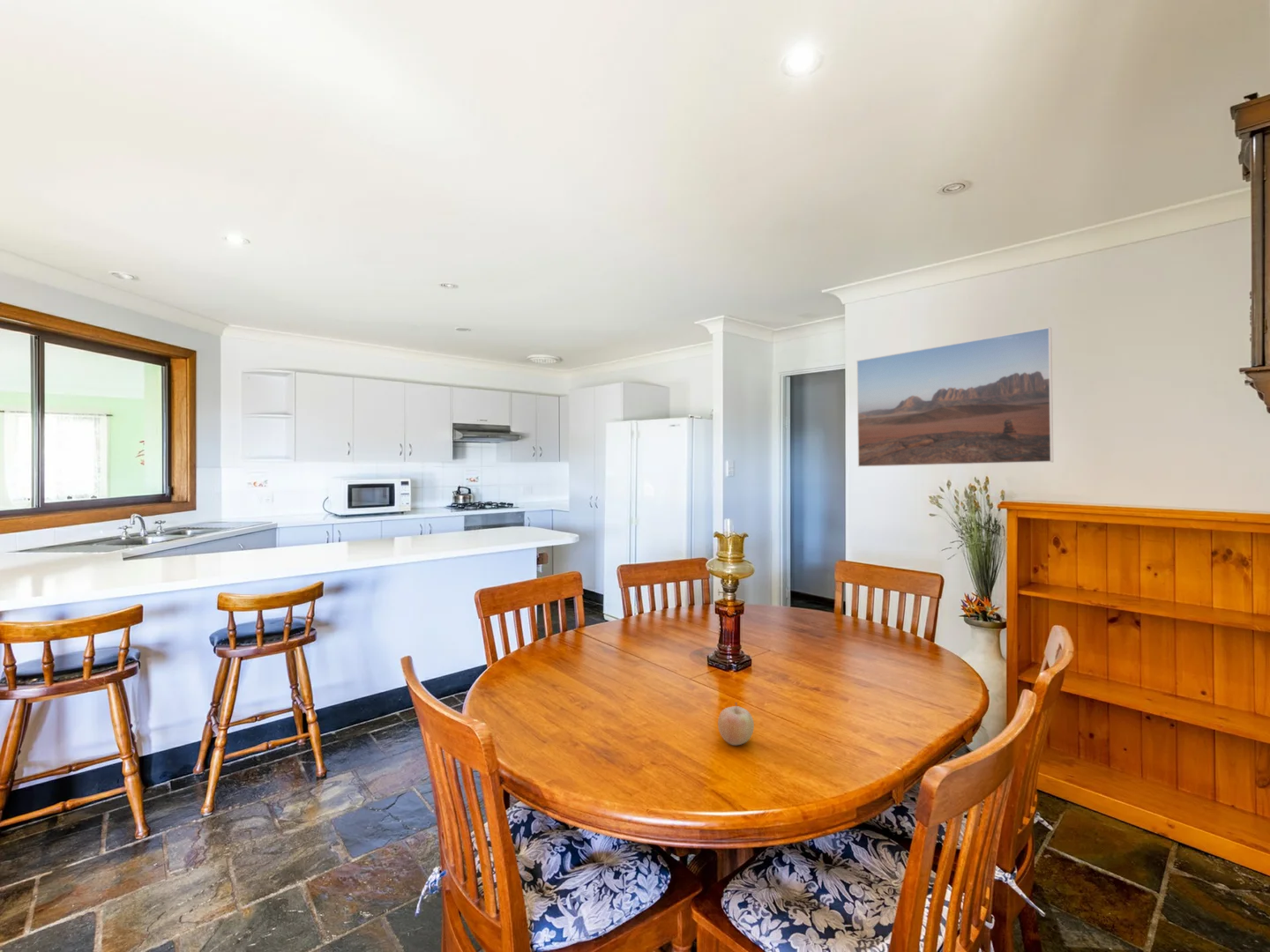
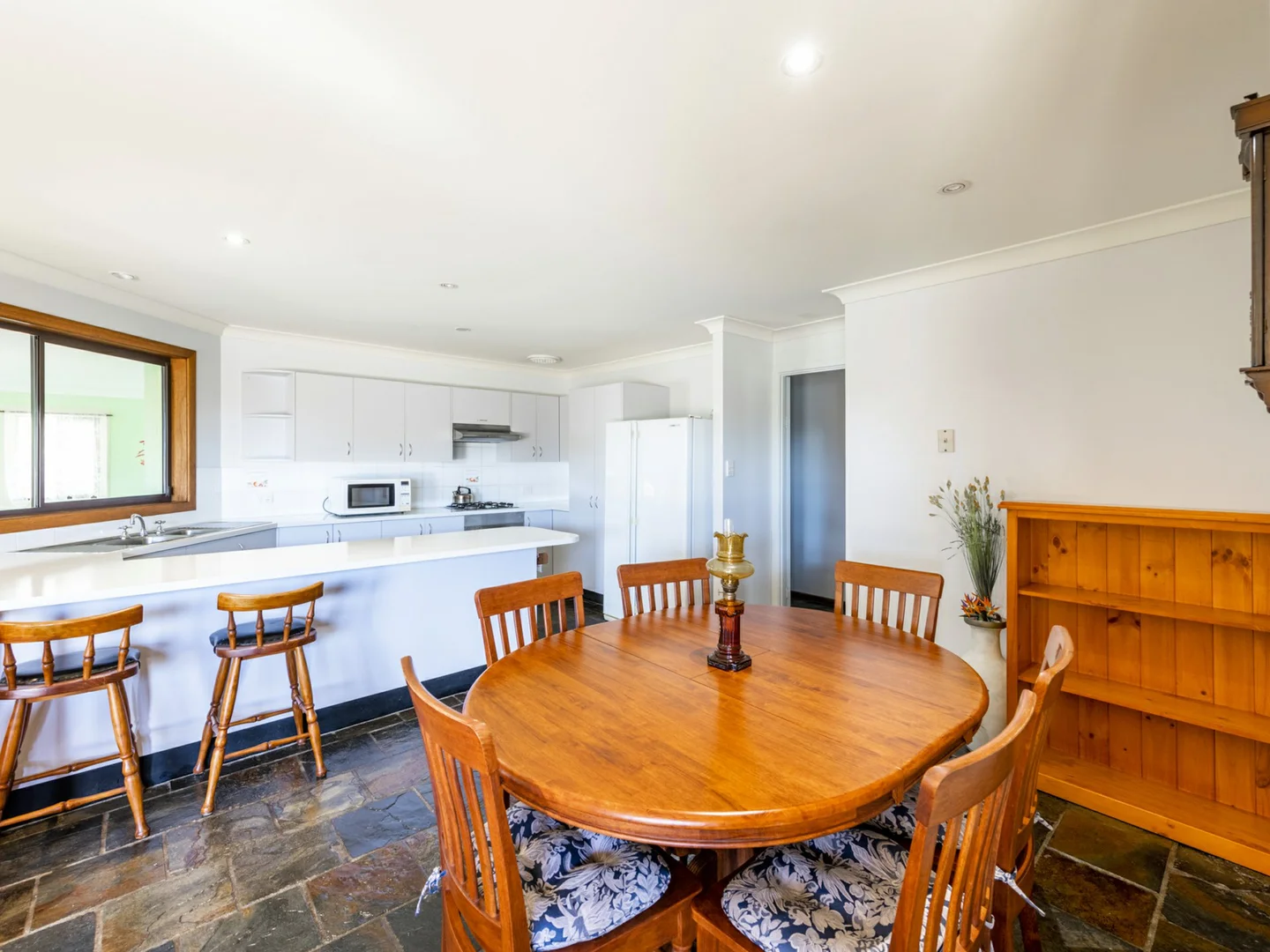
- fruit (736, 723)
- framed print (943, 405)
